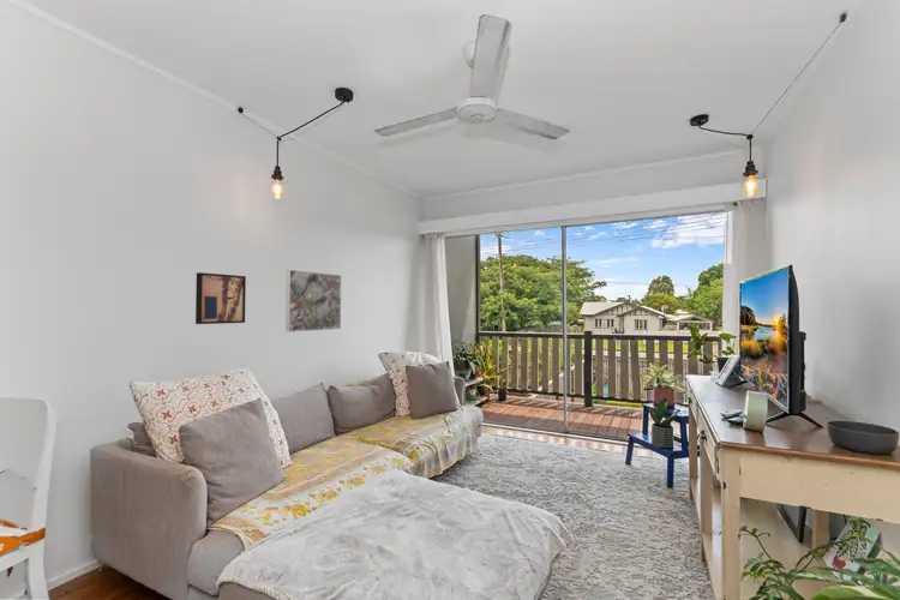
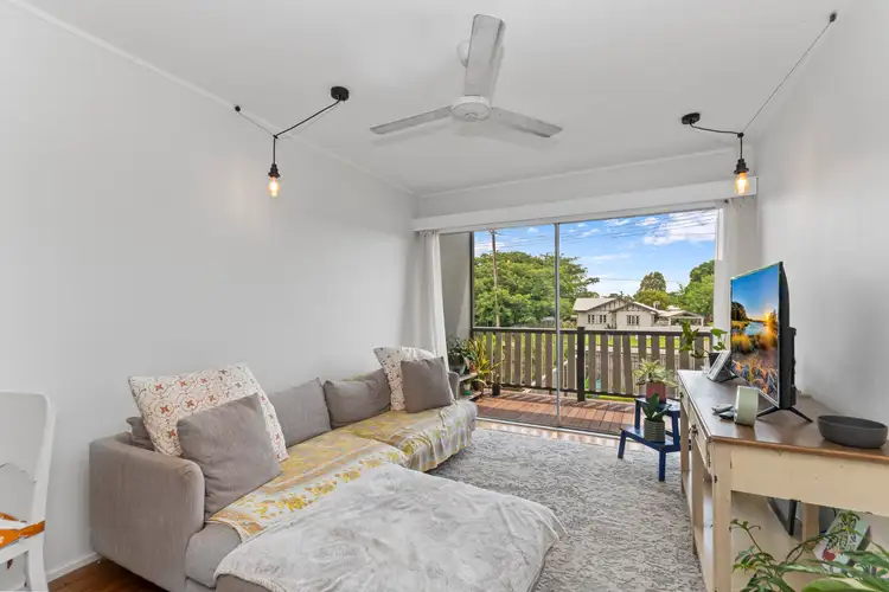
- wall art (221, 299)
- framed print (316, 301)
